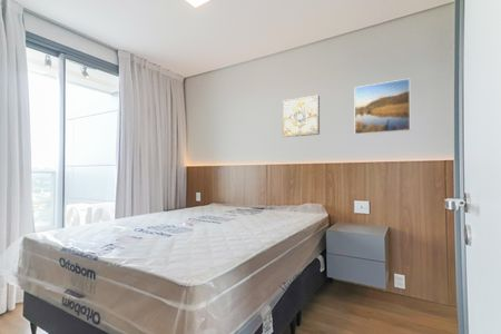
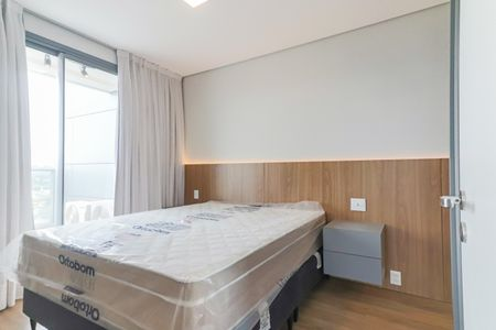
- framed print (381, 108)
- wall art (299, 117)
